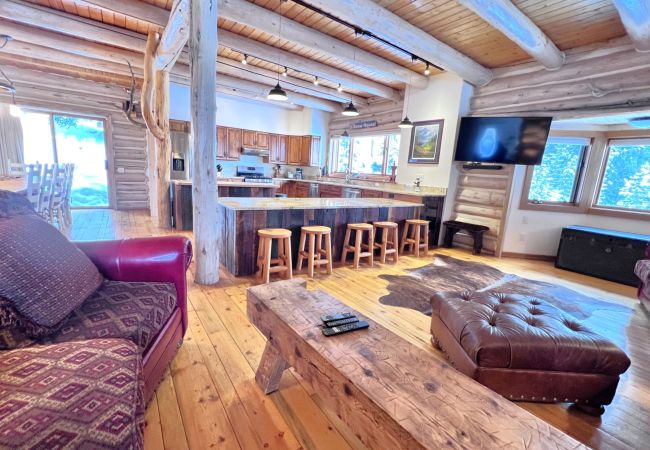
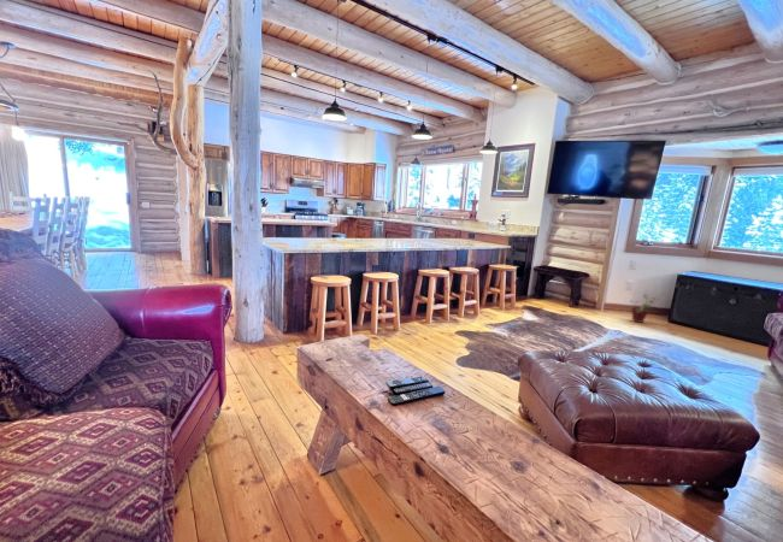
+ potted plant (643, 307)
